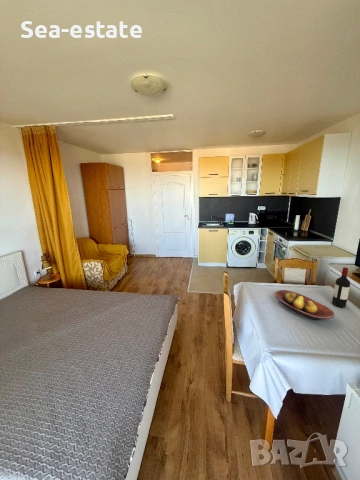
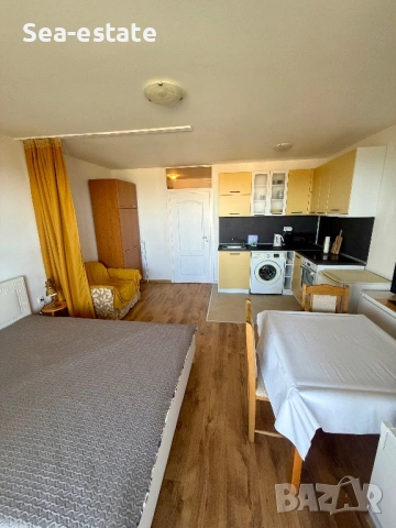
- fruit bowl (301, 303)
- wine bottle (342, 286)
